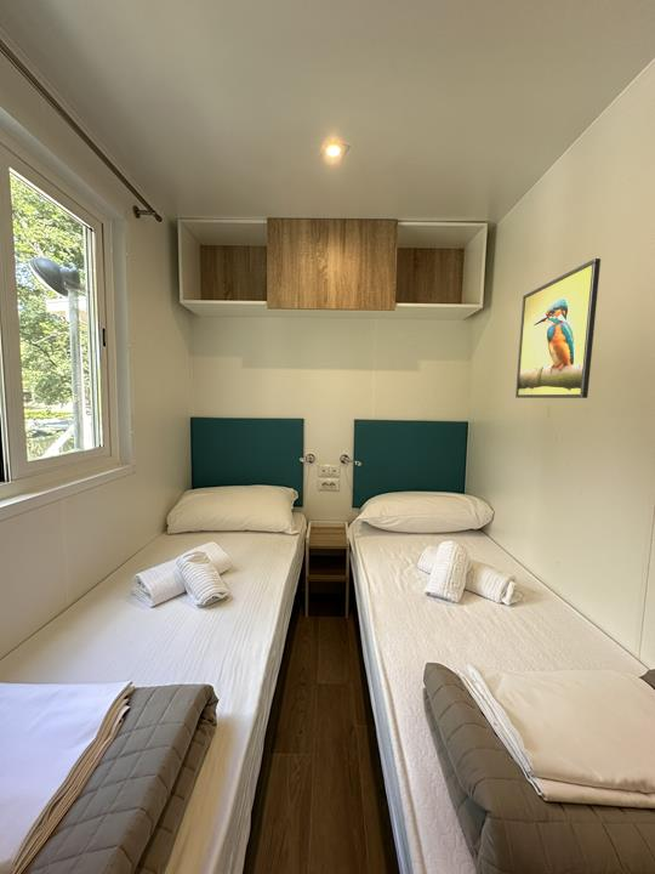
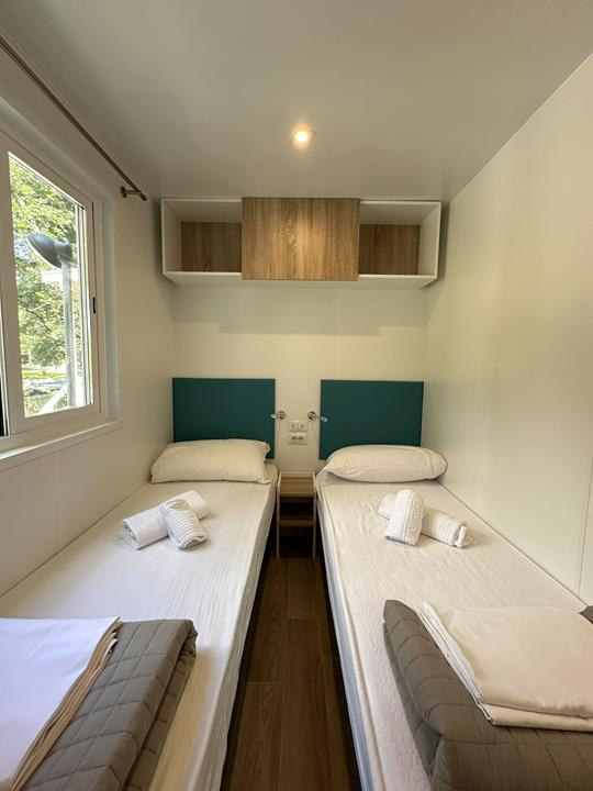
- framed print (551, 340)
